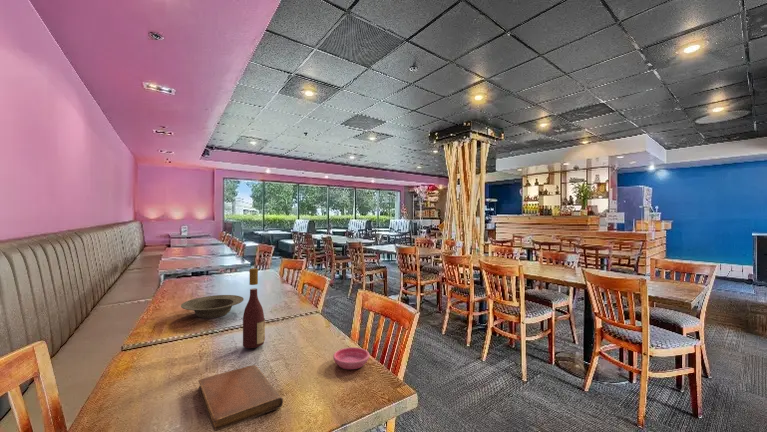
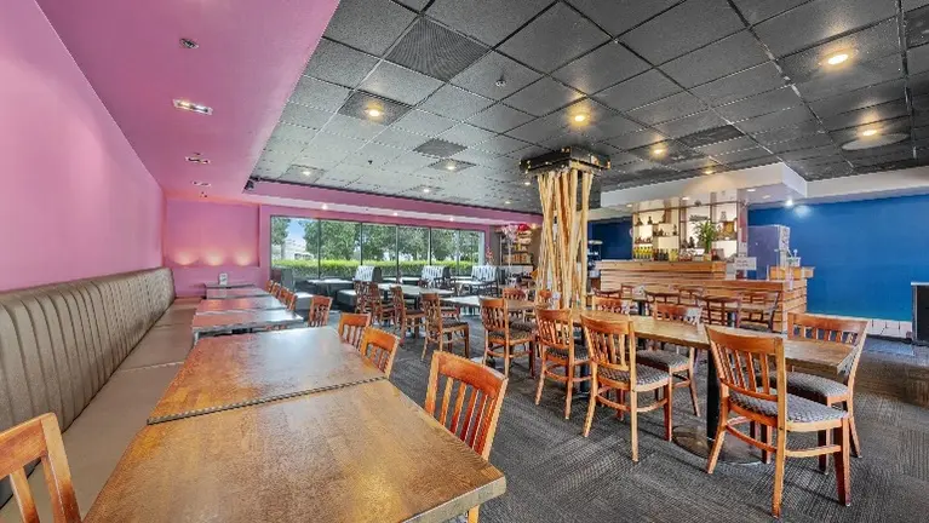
- wine bottle (253, 307)
- saucer (351, 358)
- notebook (238, 392)
- bowl (213, 307)
